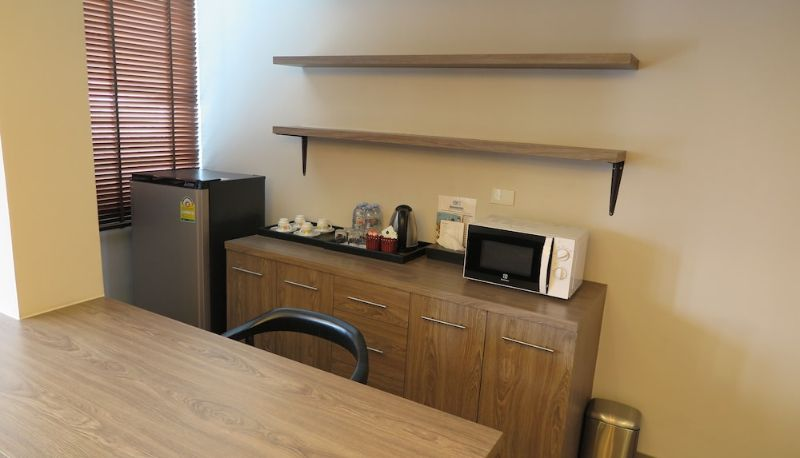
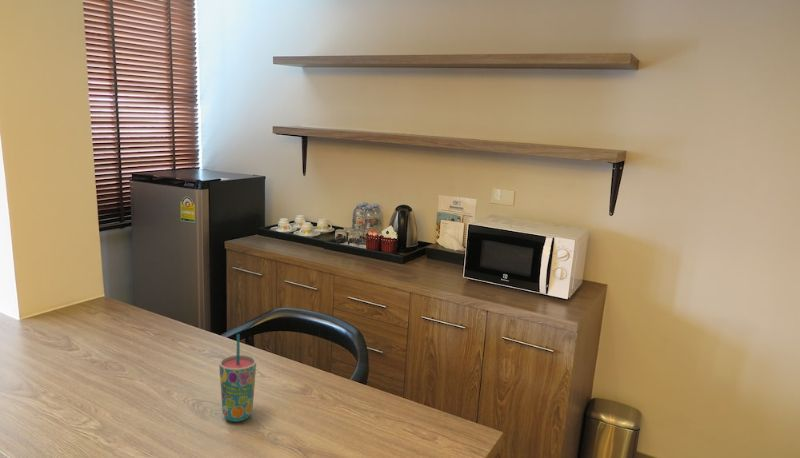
+ cup (237, 375)
